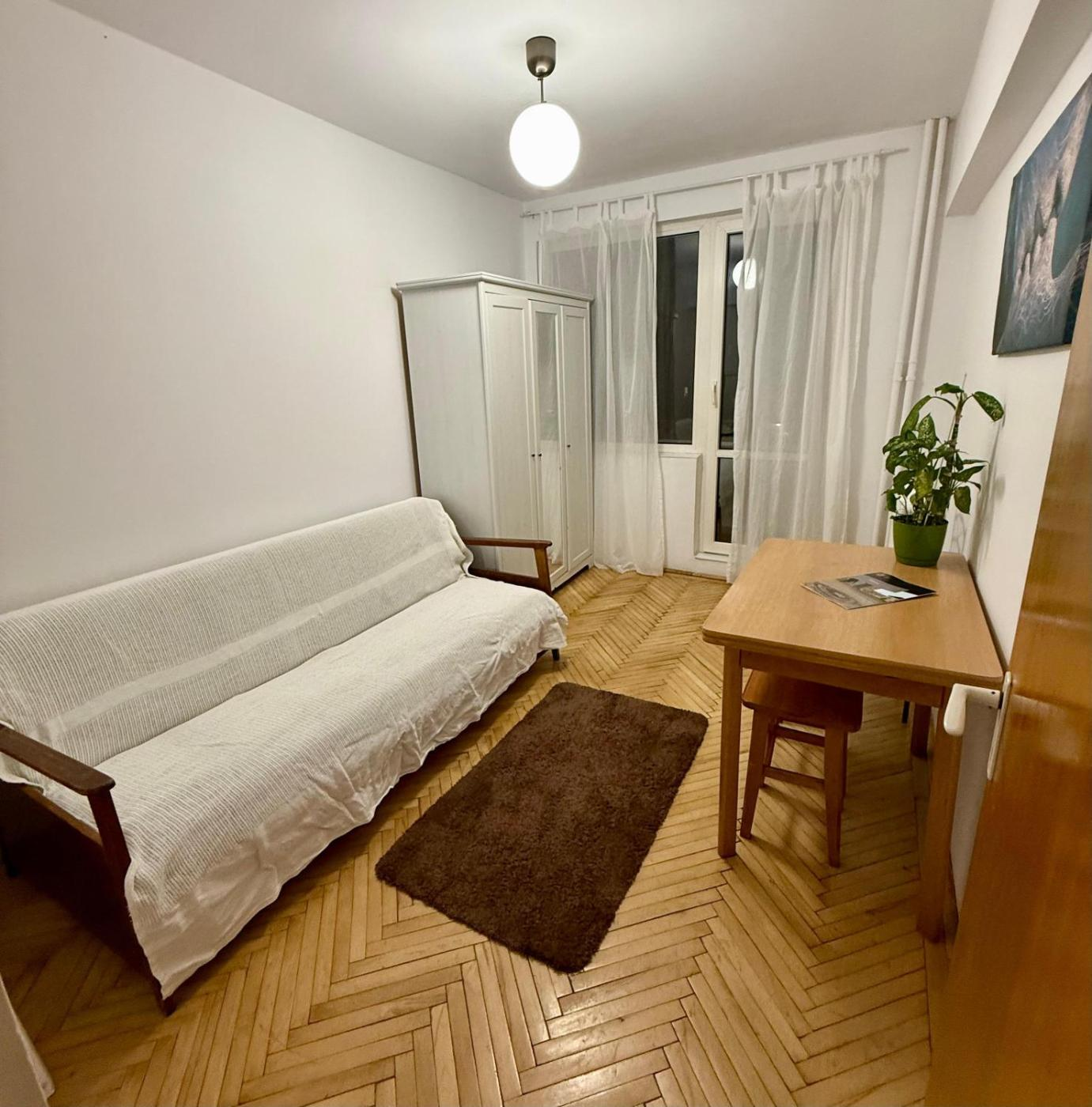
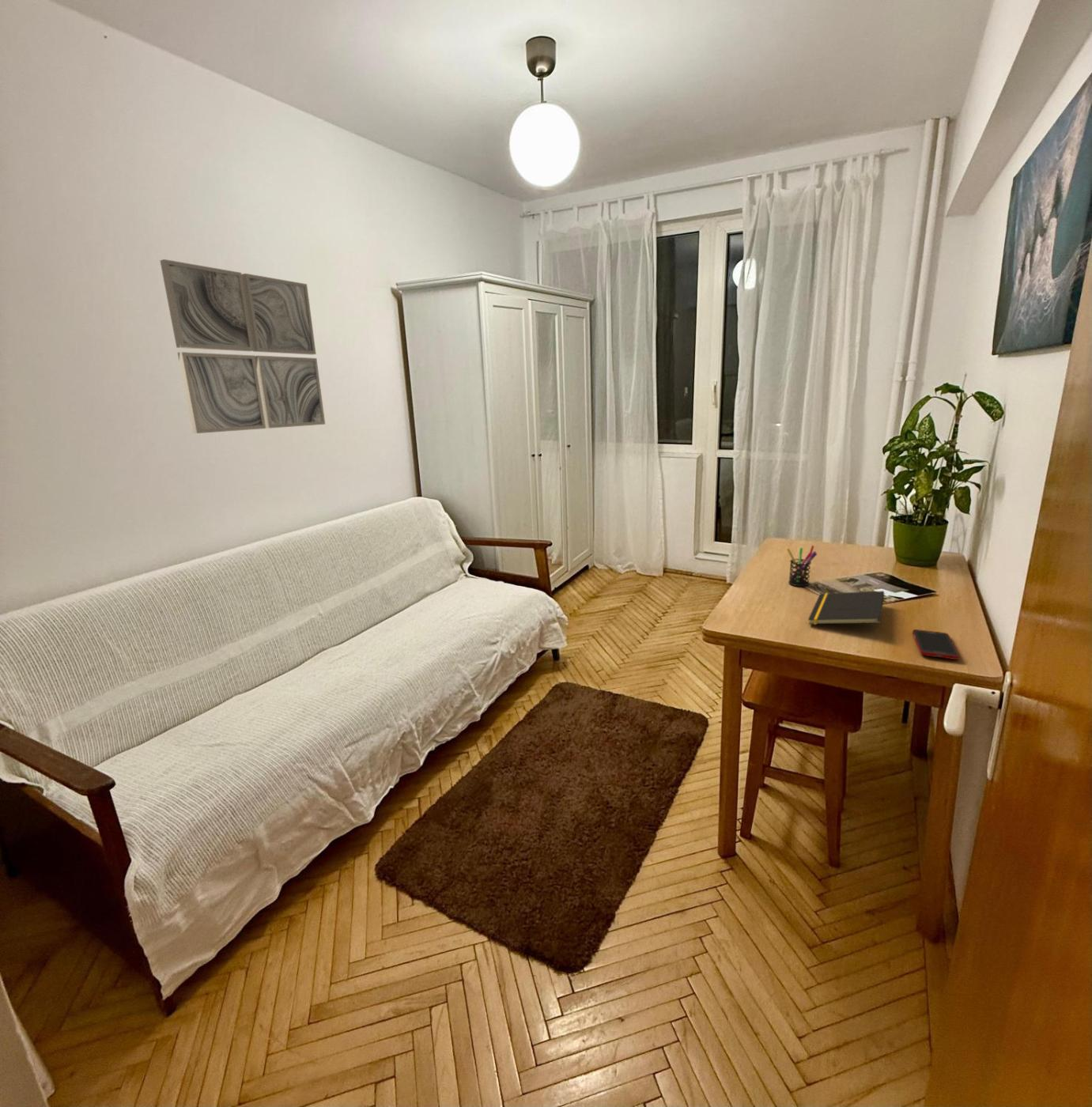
+ notepad (847, 606)
+ cell phone (934, 644)
+ pen holder (801, 564)
+ wall art (254, 355)
